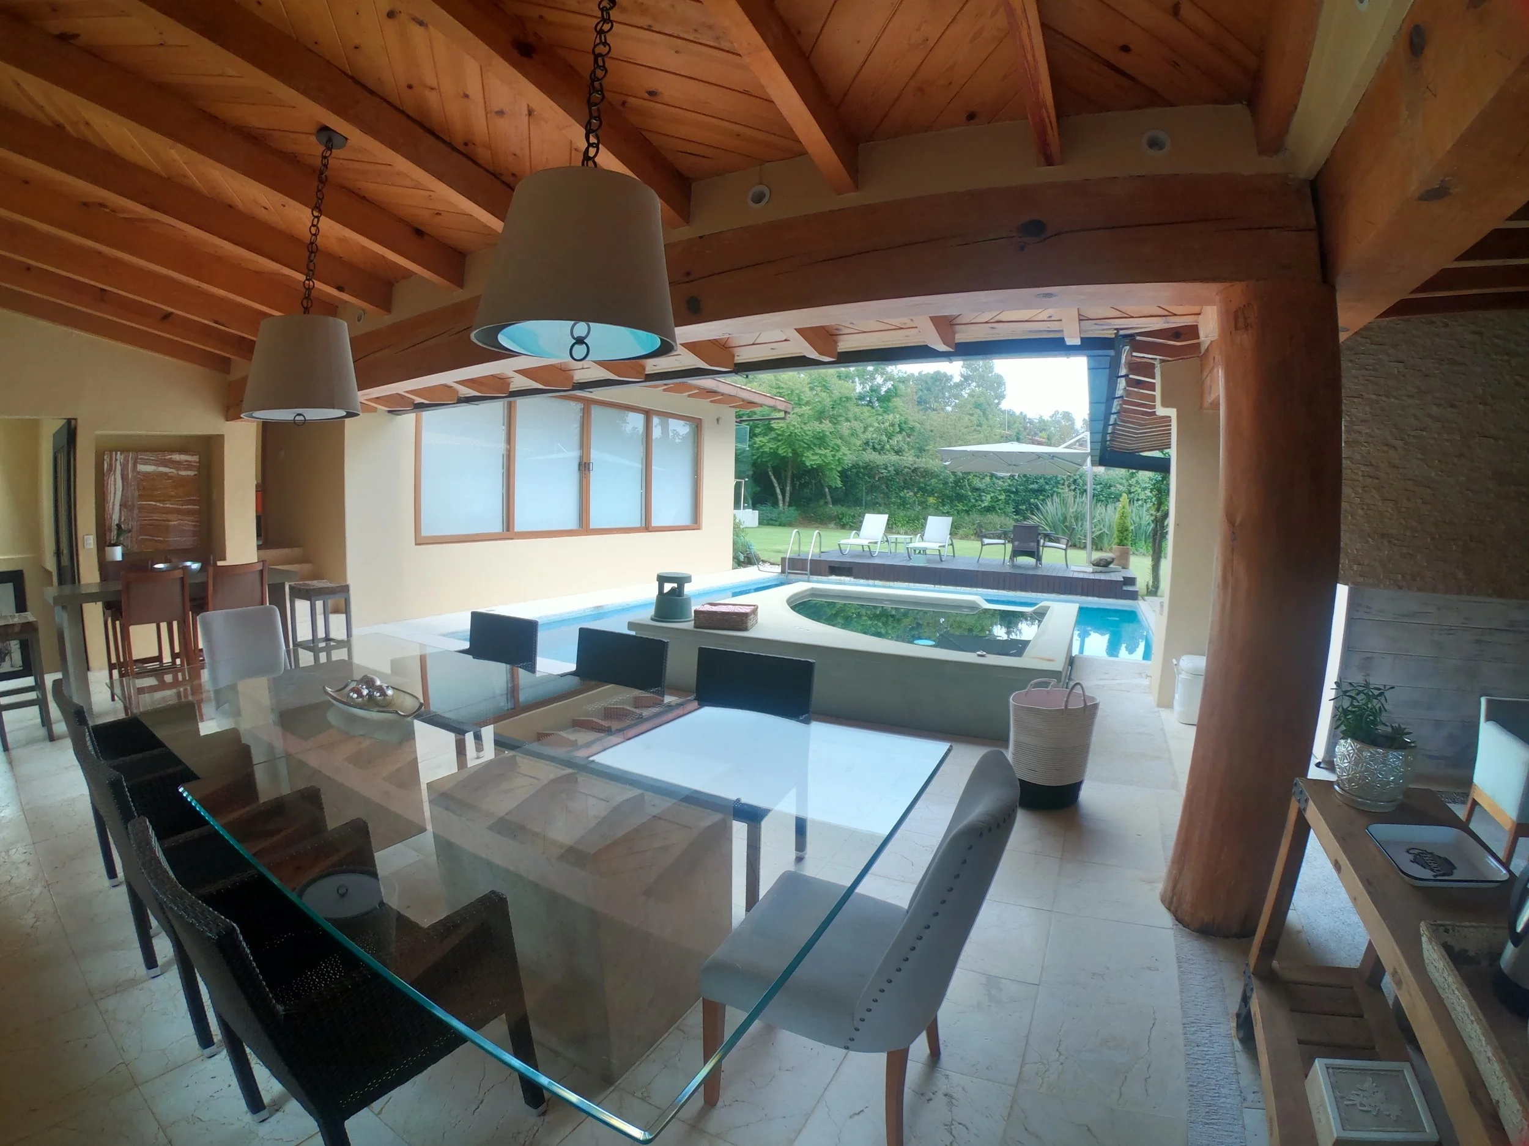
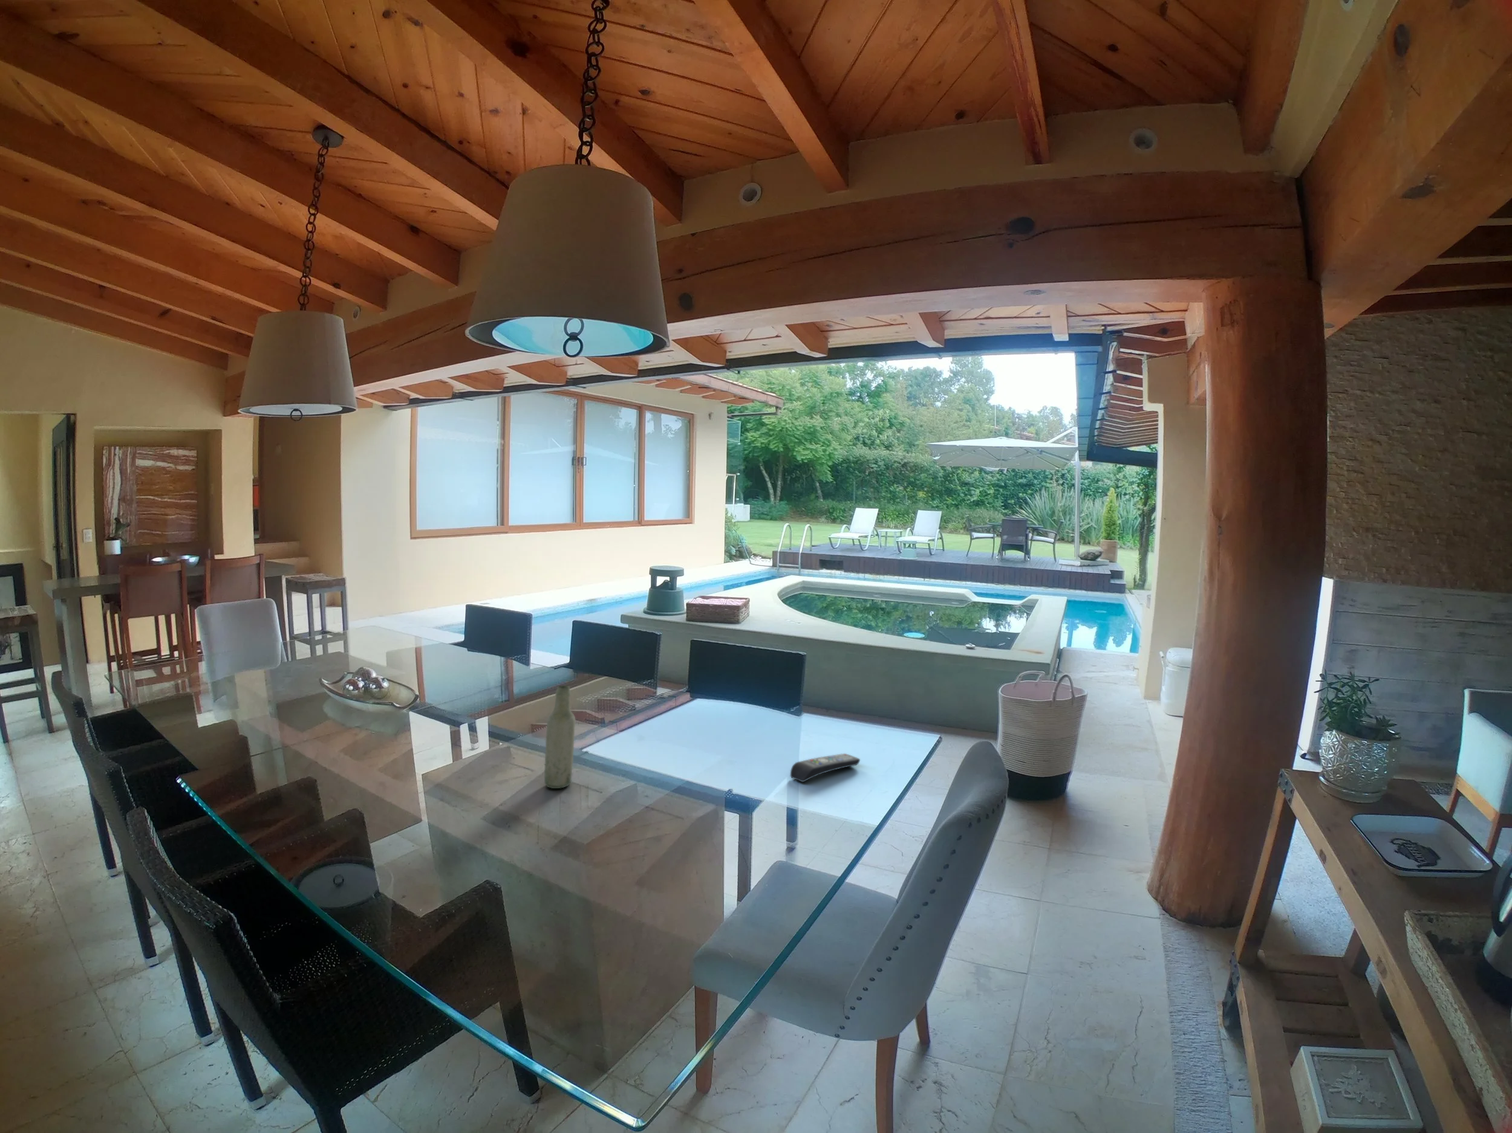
+ remote control (825, 764)
+ bottle (560, 735)
